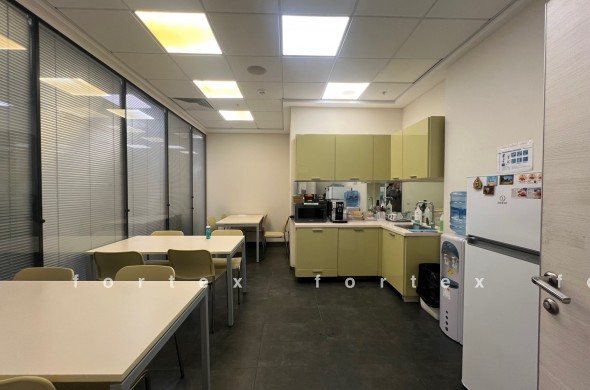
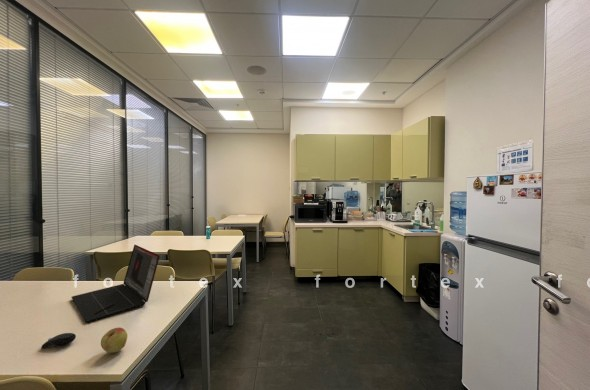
+ laptop (116, 285)
+ computer mouse (59, 339)
+ apple (114, 341)
